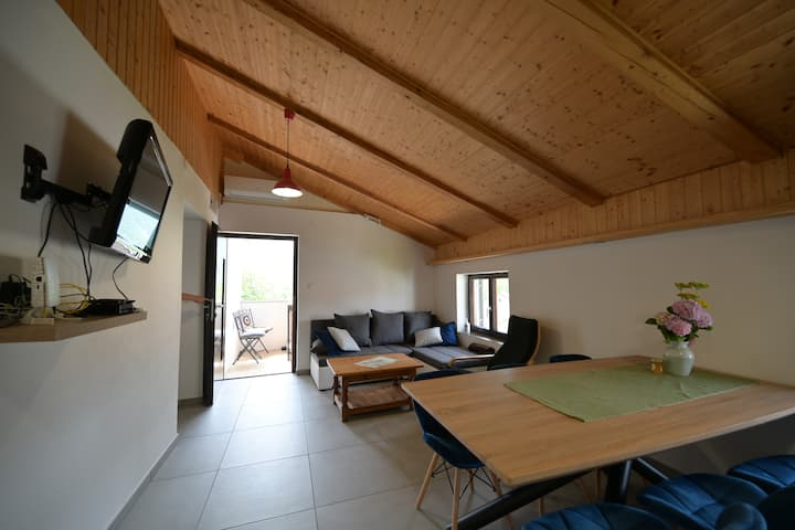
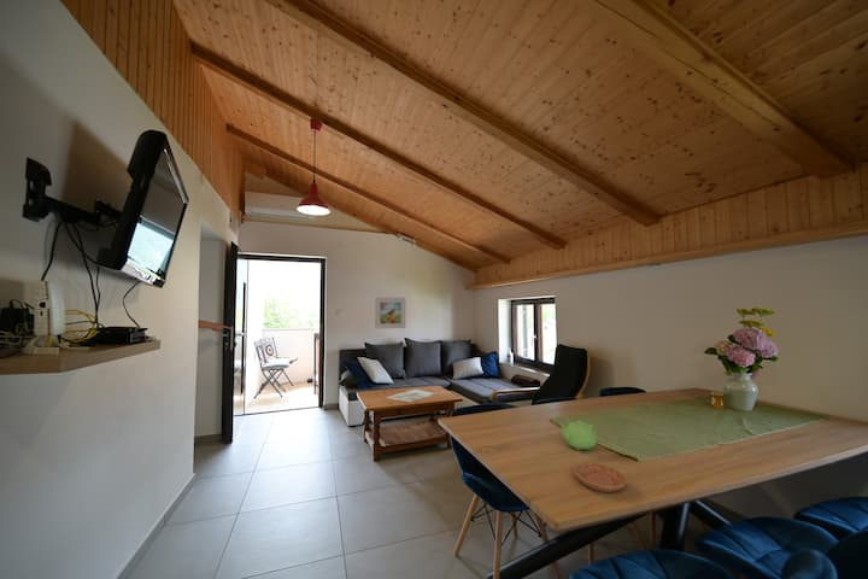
+ teapot (577, 433)
+ saucer (599, 478)
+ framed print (391, 312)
